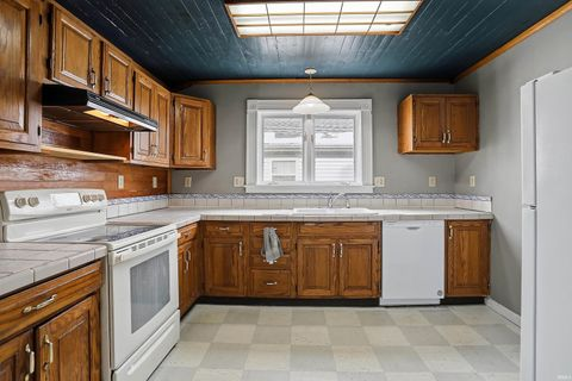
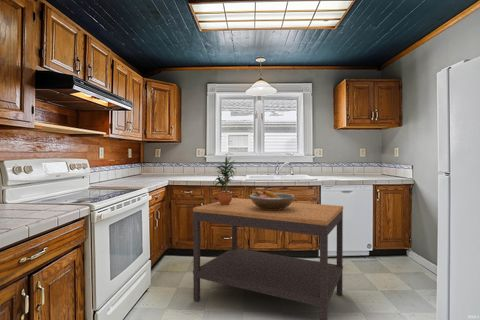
+ side table (268, 253)
+ fruit bowl (272, 200)
+ potted plant (225, 180)
